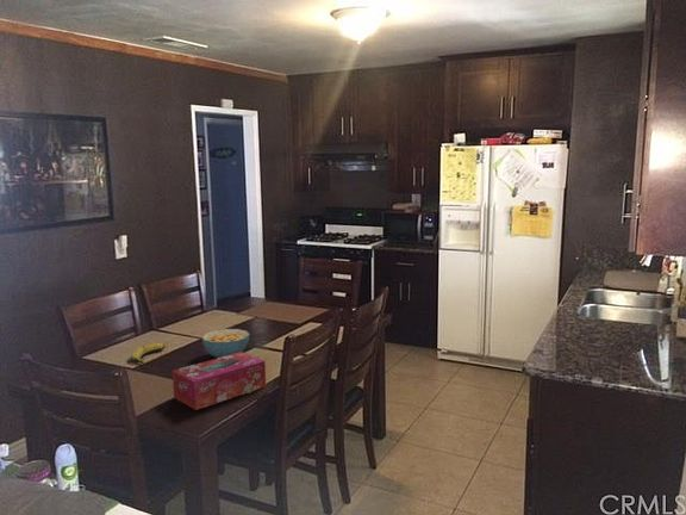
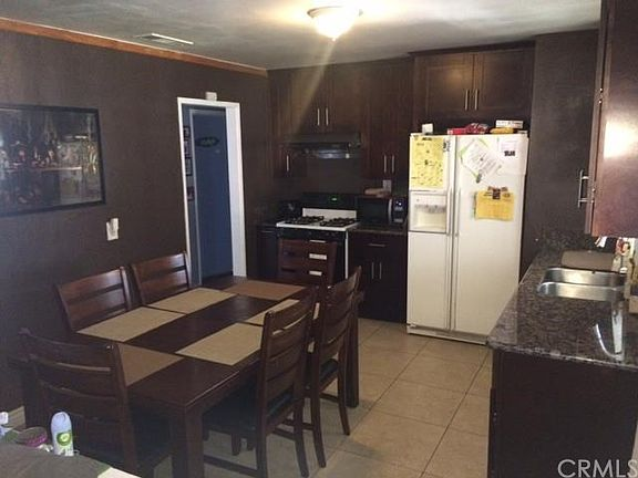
- tissue box (219, 378)
- banana (145, 352)
- cereal bowl (226, 346)
